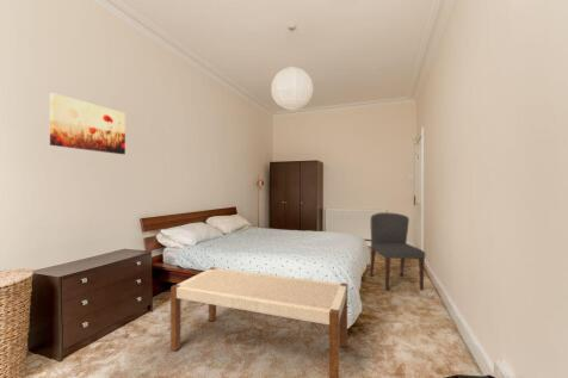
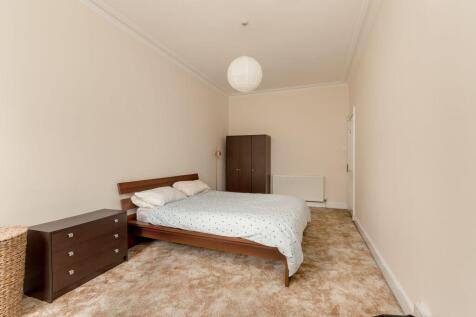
- bench (261, 312)
- chair (394, 248)
- wall art (92, 126)
